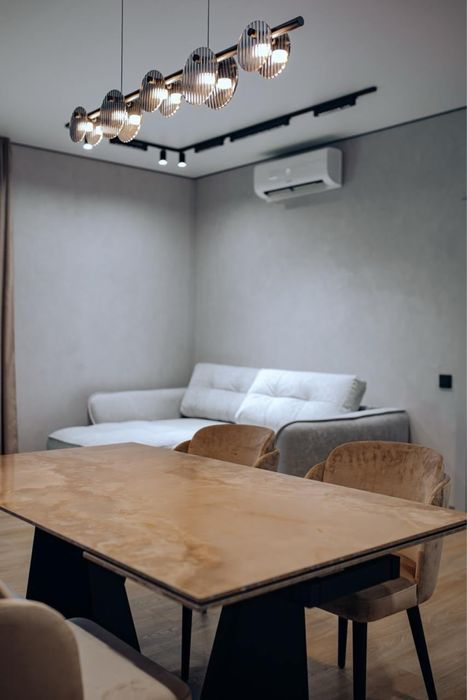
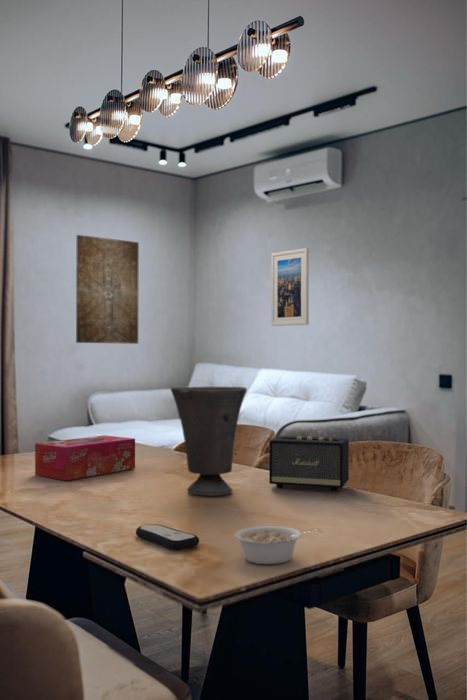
+ tissue box (86, 456)
+ vase (208, 439)
+ speaker (309, 461)
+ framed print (289, 288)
+ legume (270, 543)
+ wall art (108, 291)
+ remote control (165, 535)
